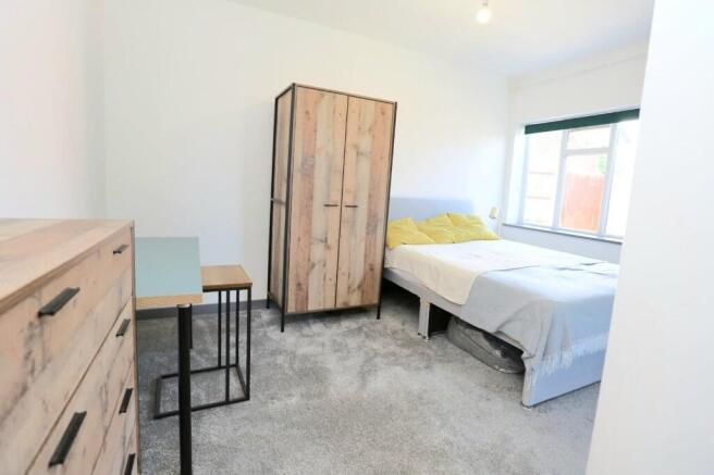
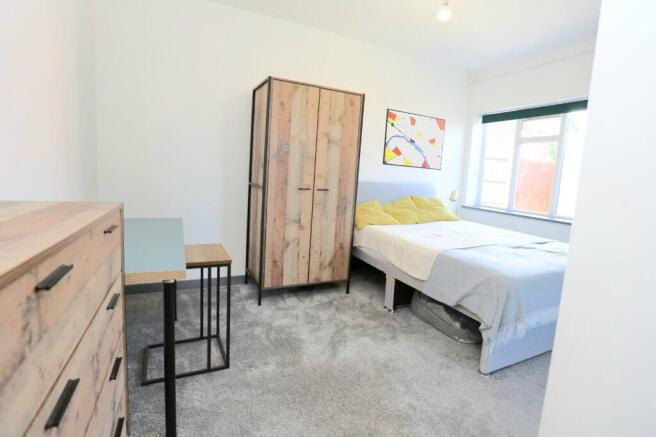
+ wall art (415, 141)
